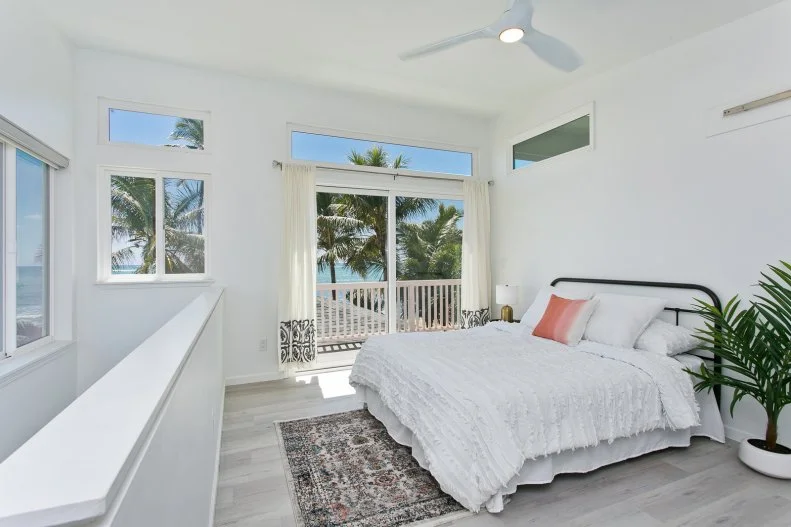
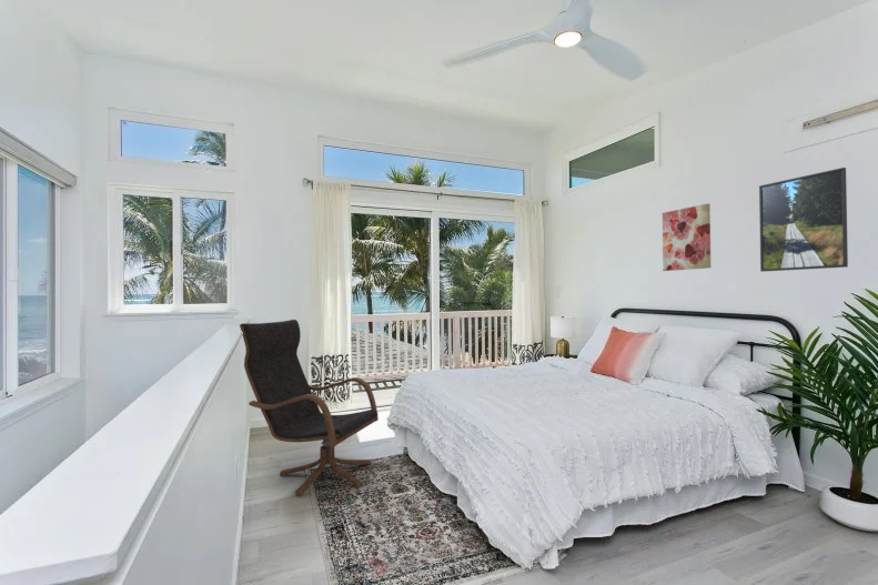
+ wall art (685, 239)
+ lounge chair (313, 397)
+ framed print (799, 223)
